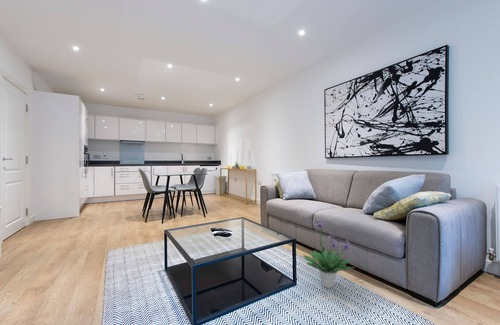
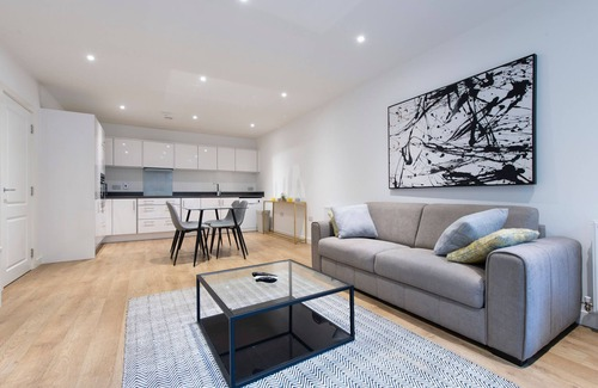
- potted plant (327, 253)
